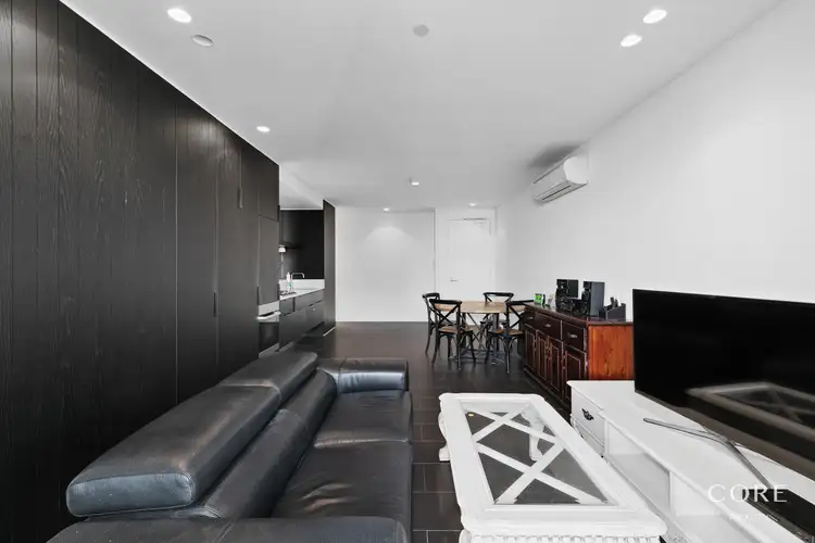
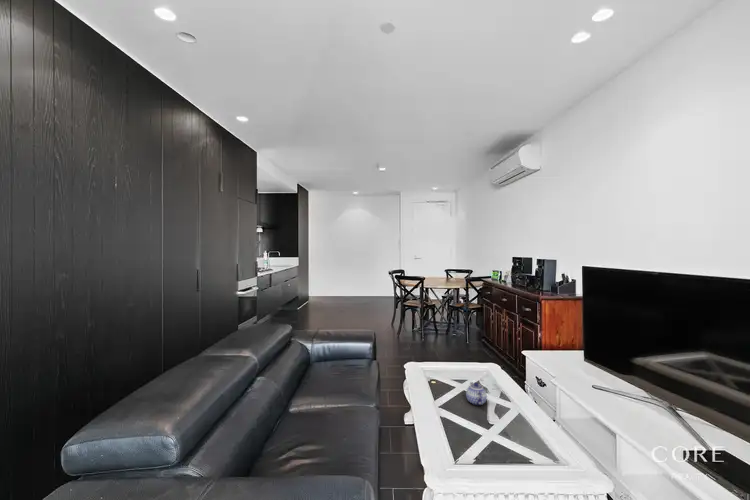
+ teapot (476, 392)
